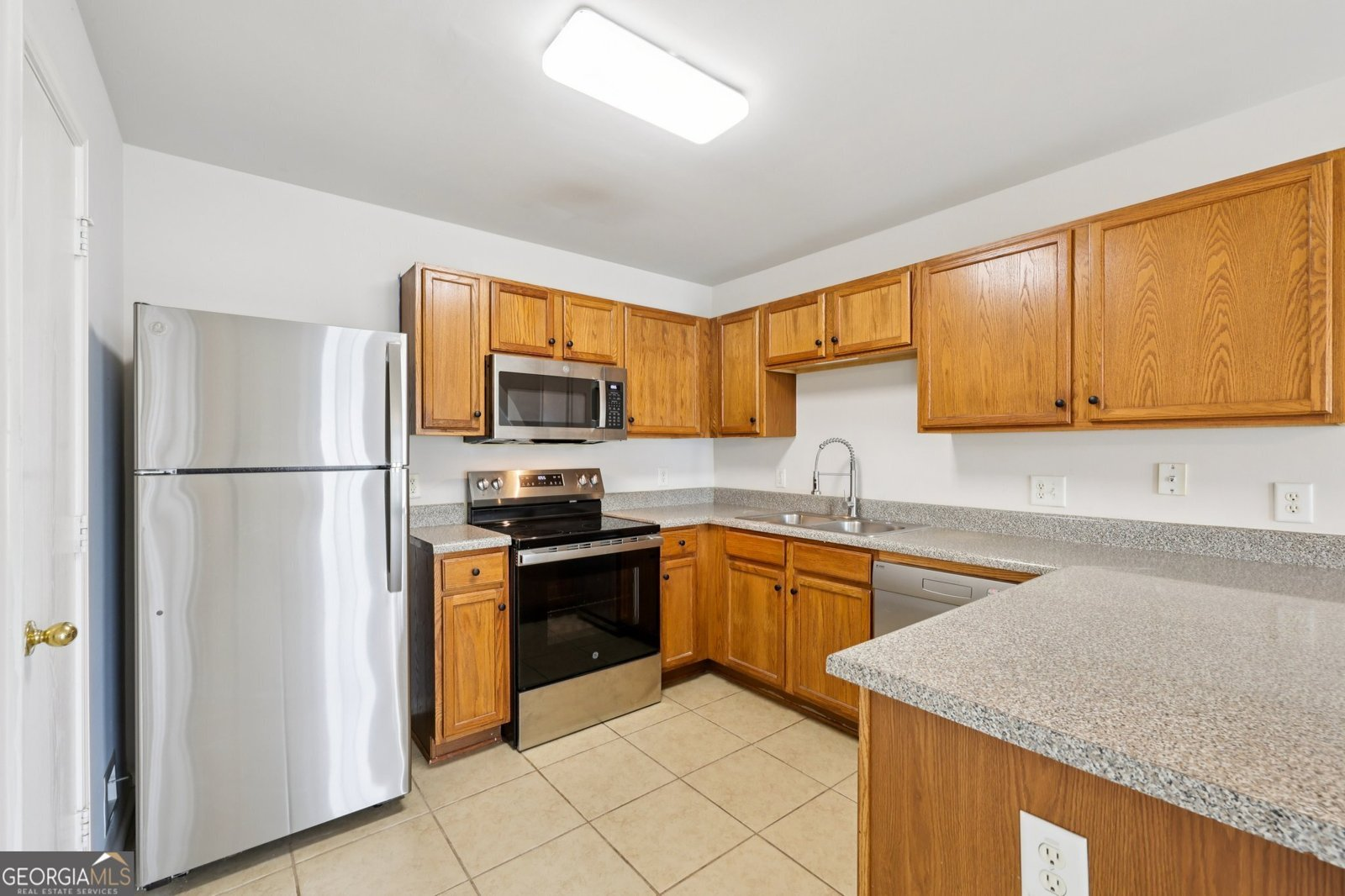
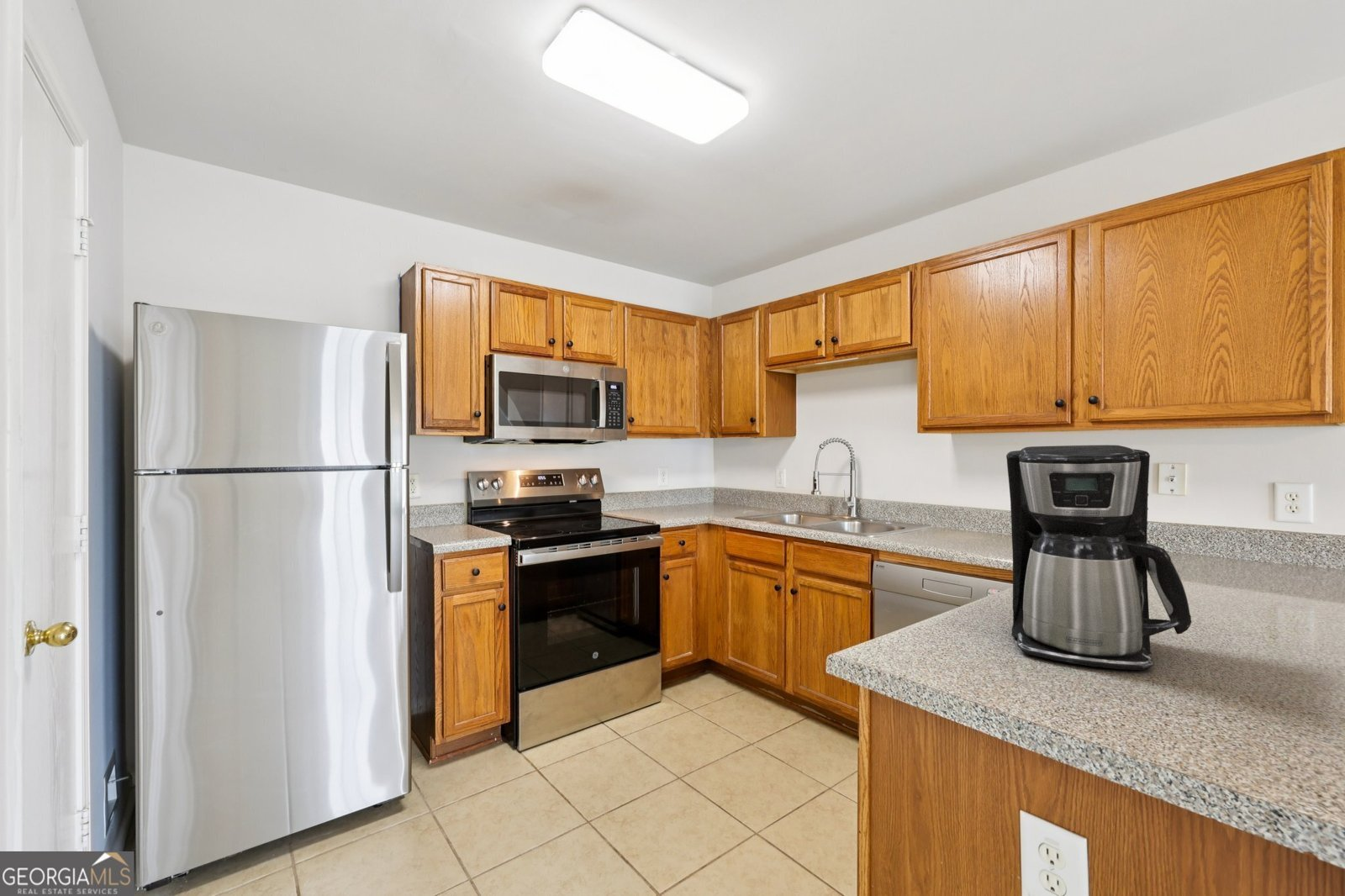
+ coffee maker (1093, 544)
